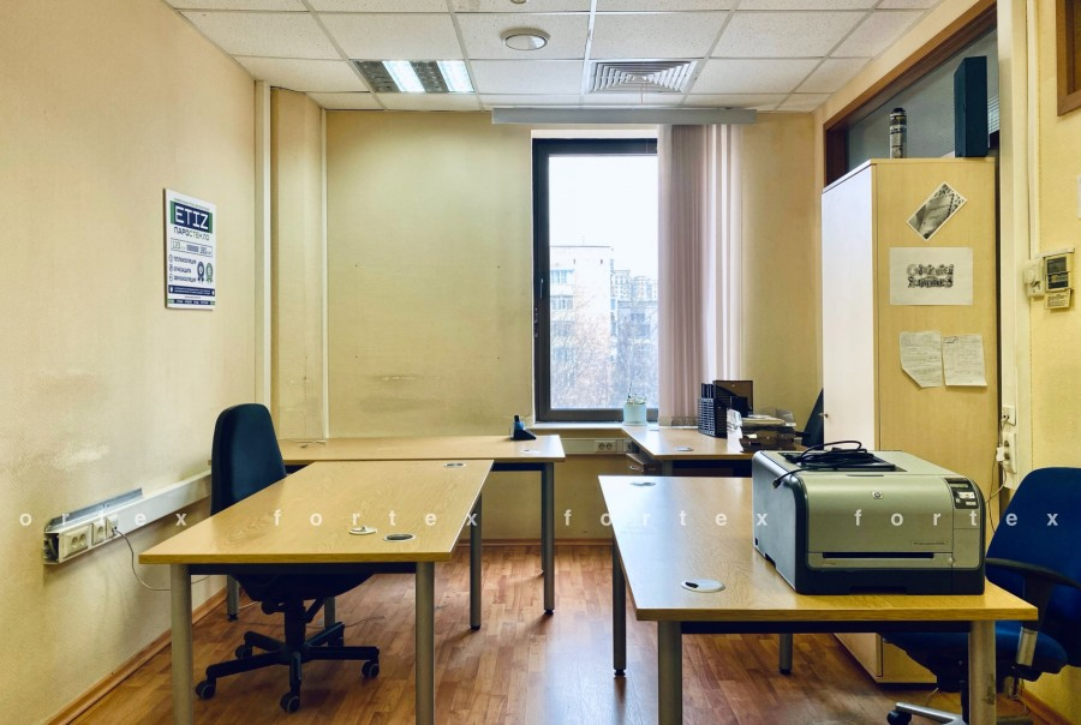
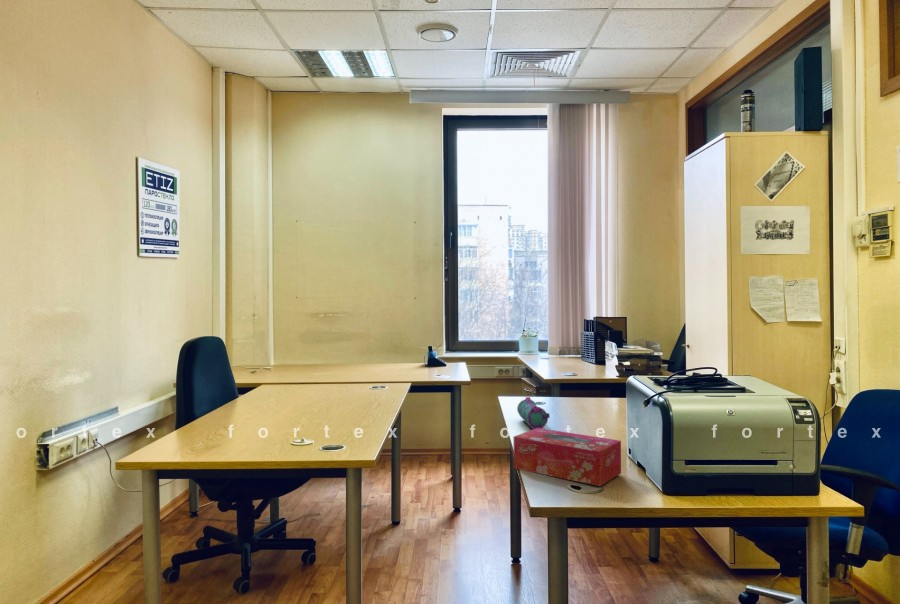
+ pencil case (532, 413)
+ tissue box (566, 454)
